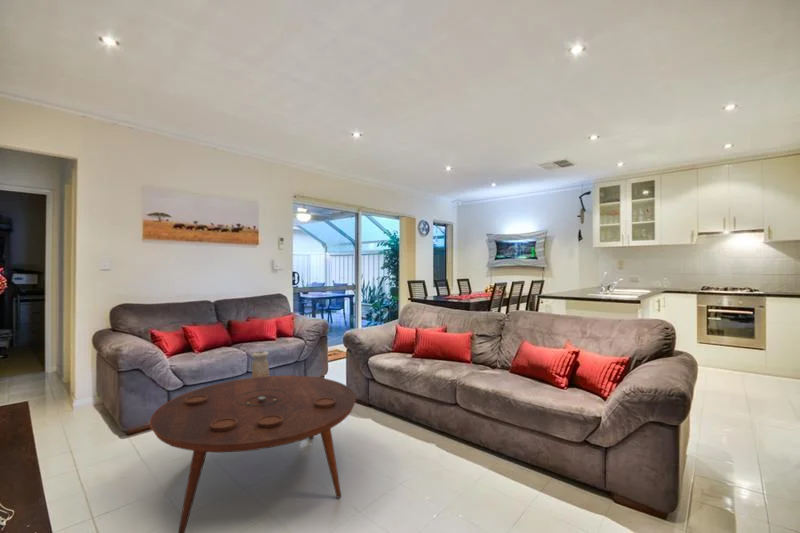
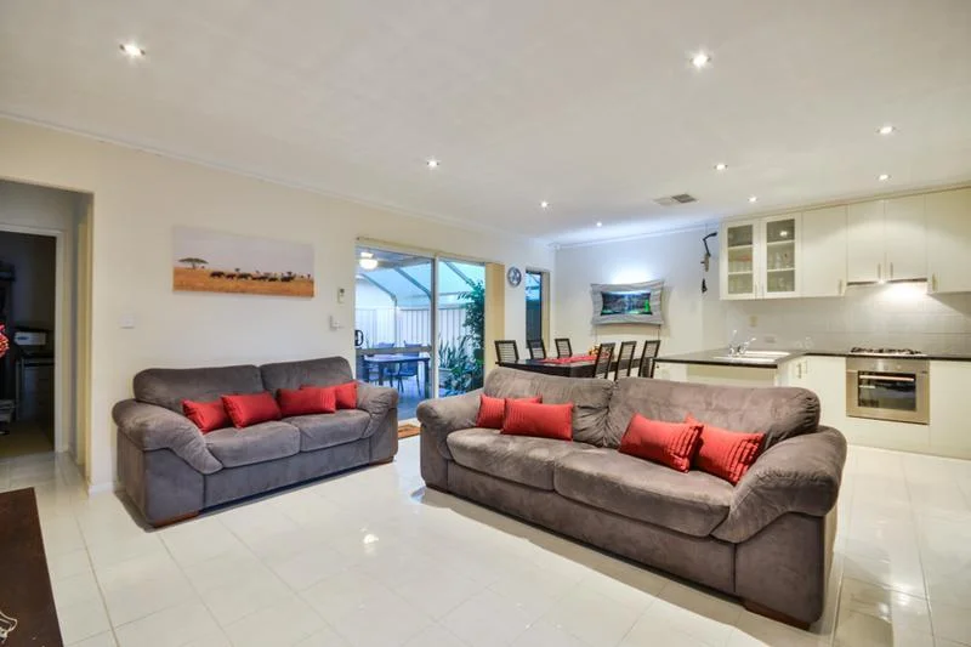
- vase (261, 376)
- coffee table (261, 436)
